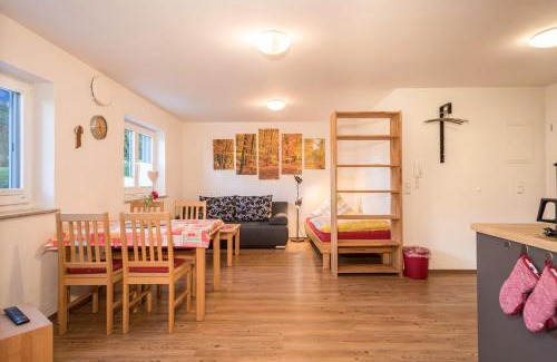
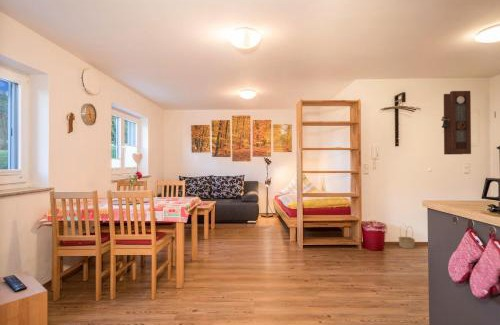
+ basket (406, 235)
+ pendulum clock (454, 123)
